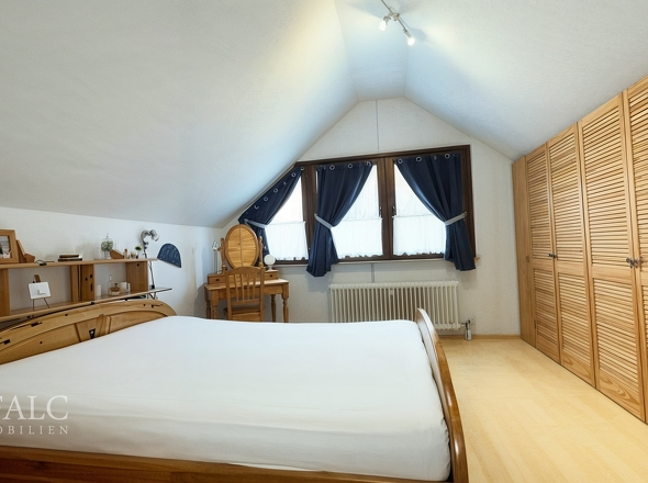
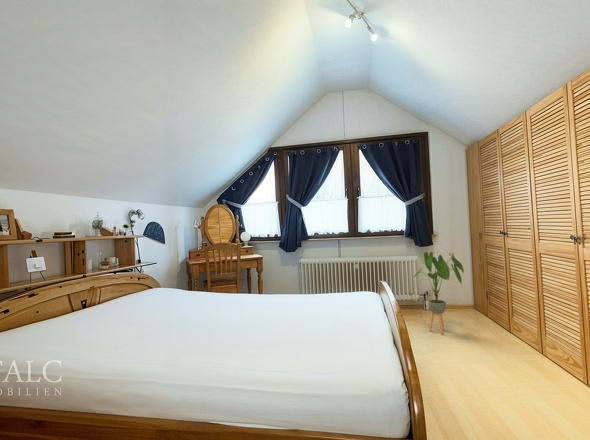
+ house plant (440, 293)
